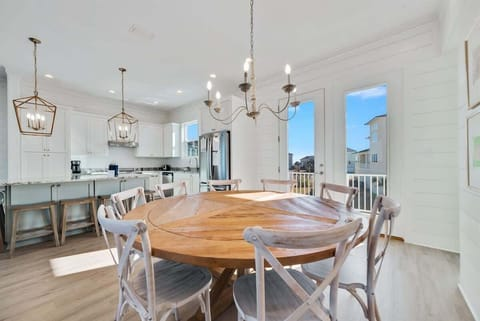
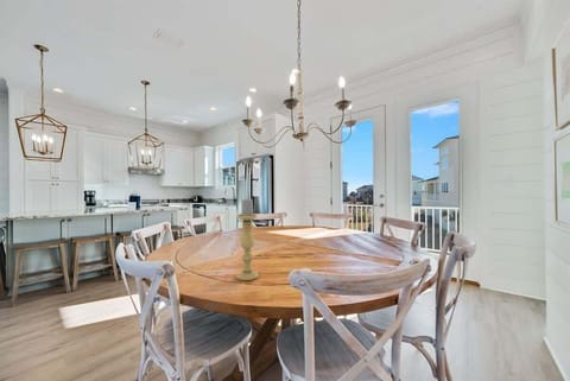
+ candle holder (247, 236)
